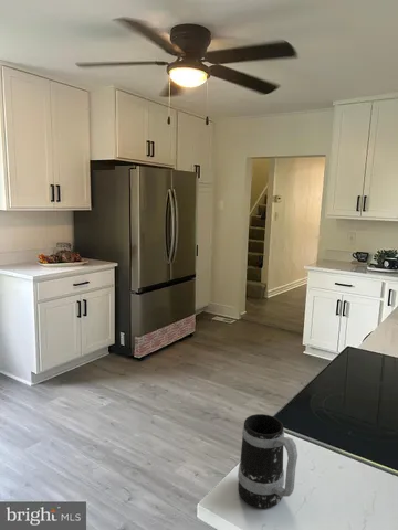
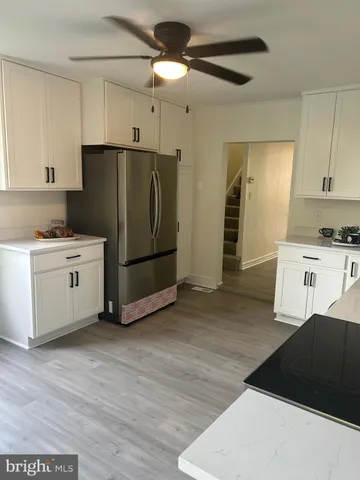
- mug (268, 463)
